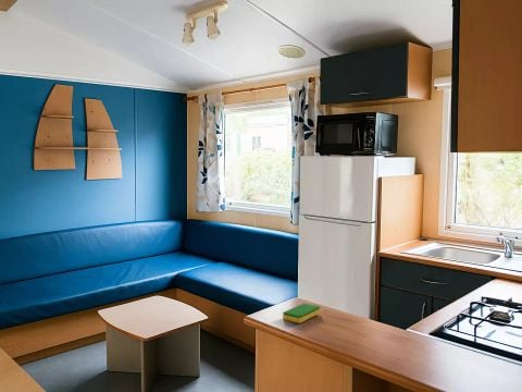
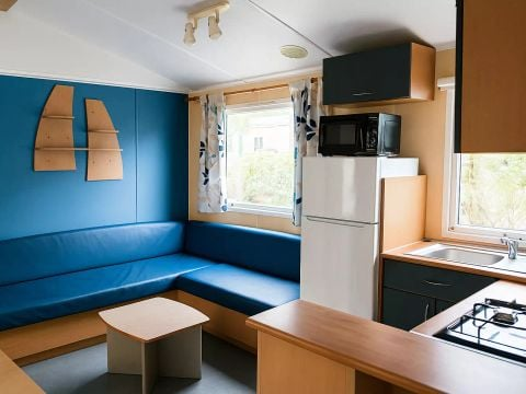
- dish sponge (301, 313)
